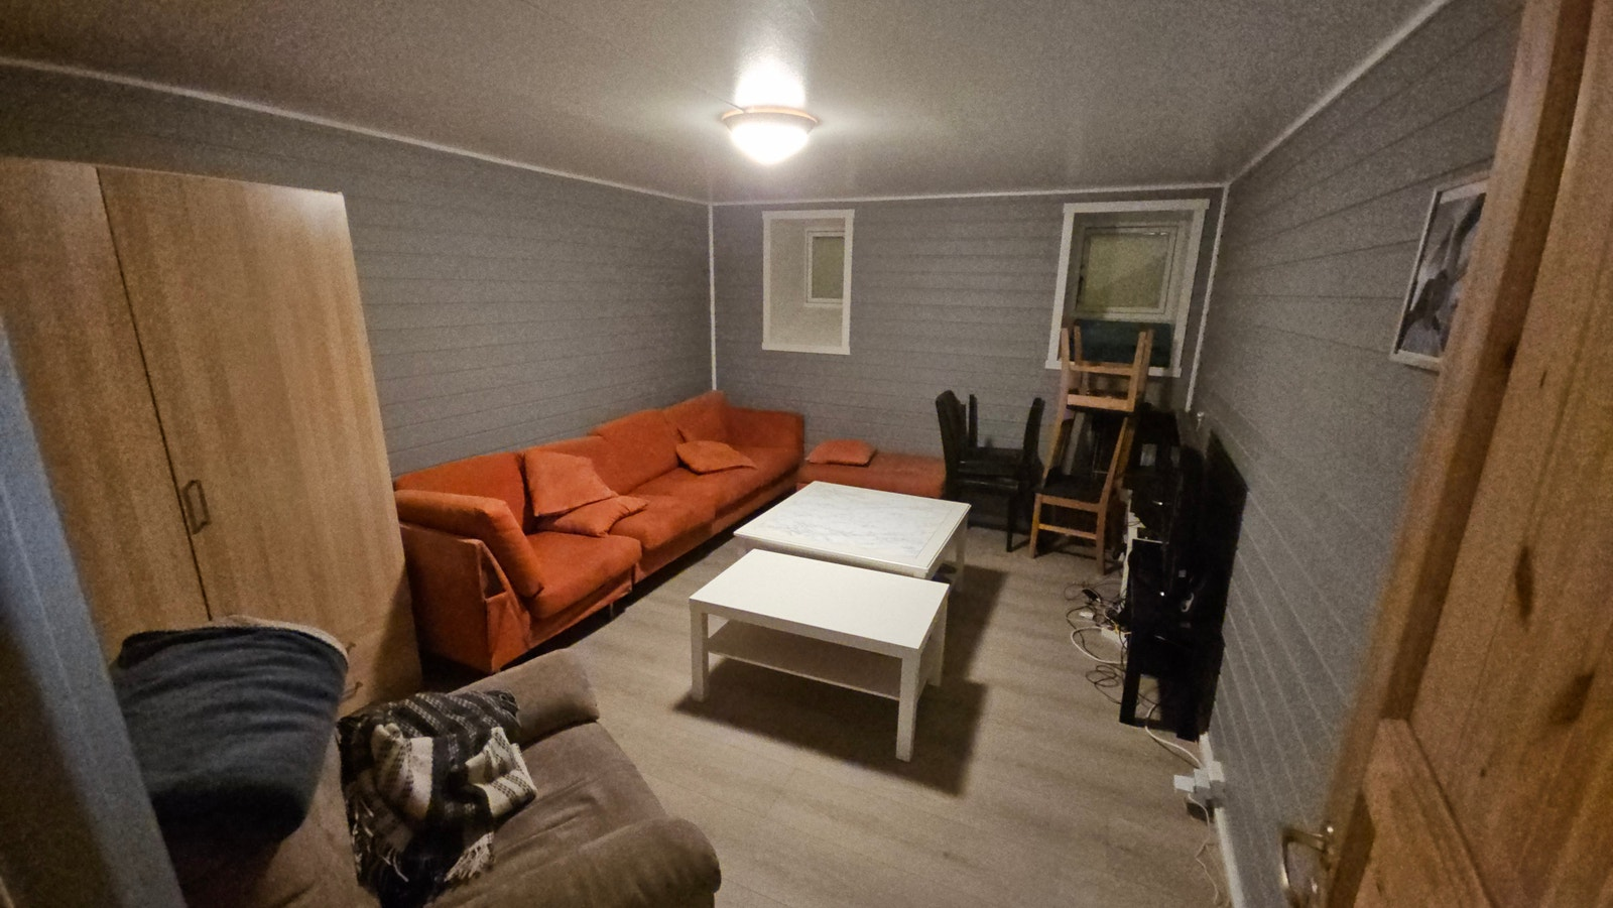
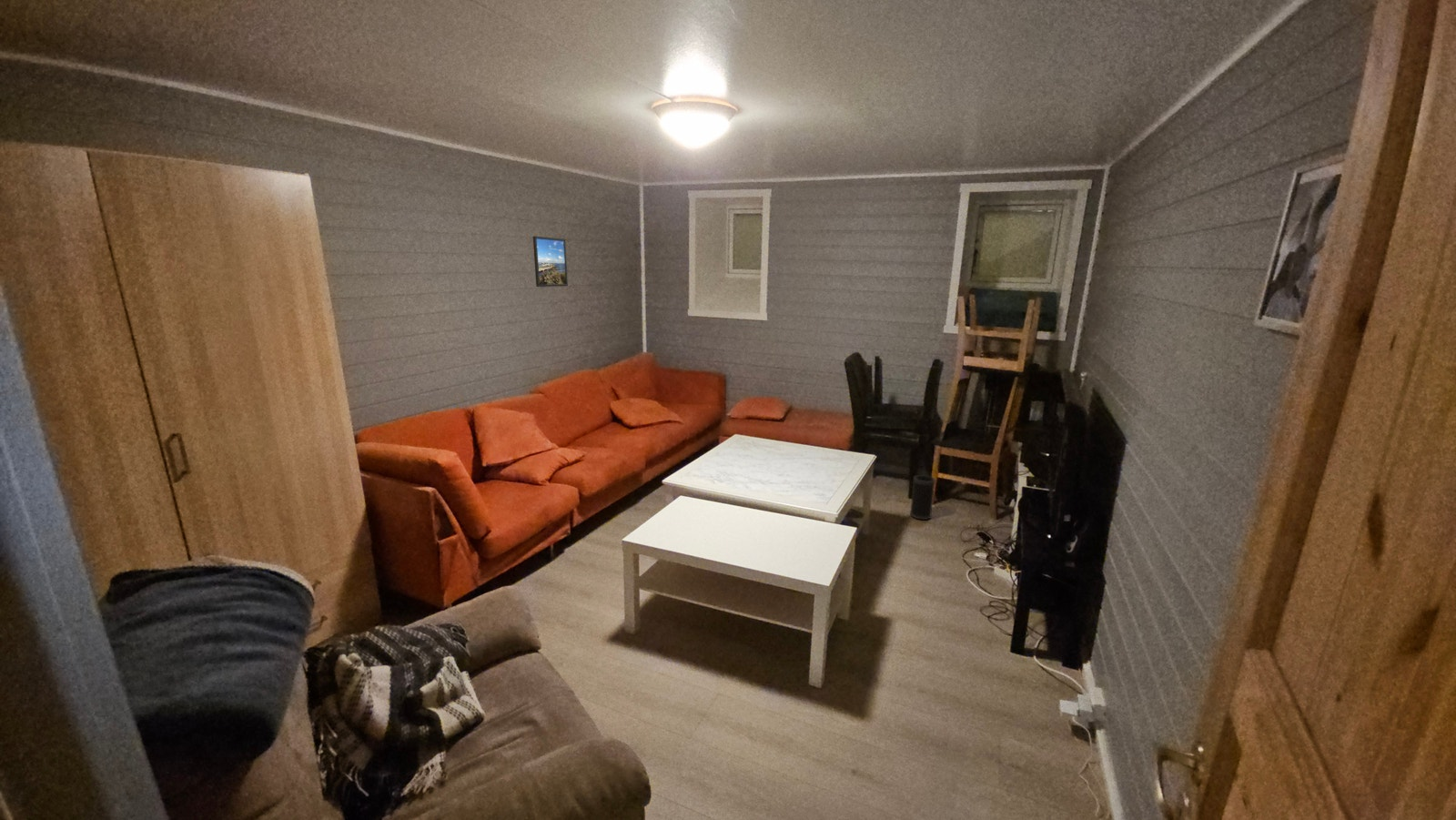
+ speaker (922, 497)
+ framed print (551, 262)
